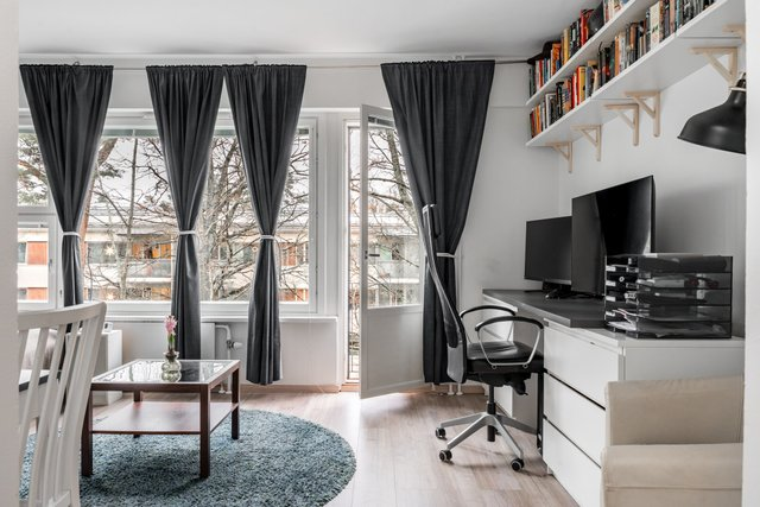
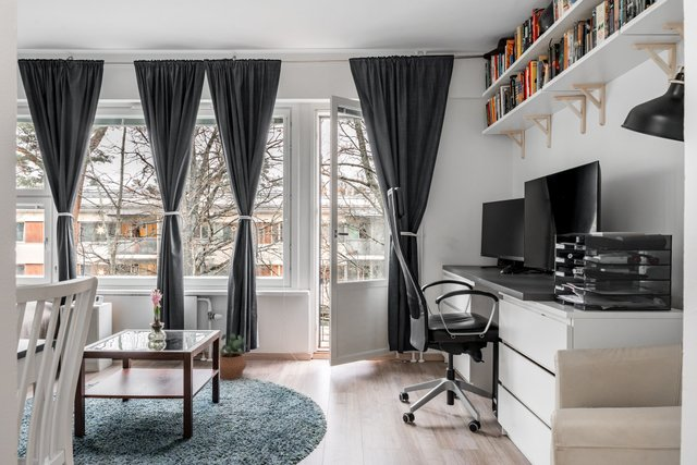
+ potted plant (231, 354)
